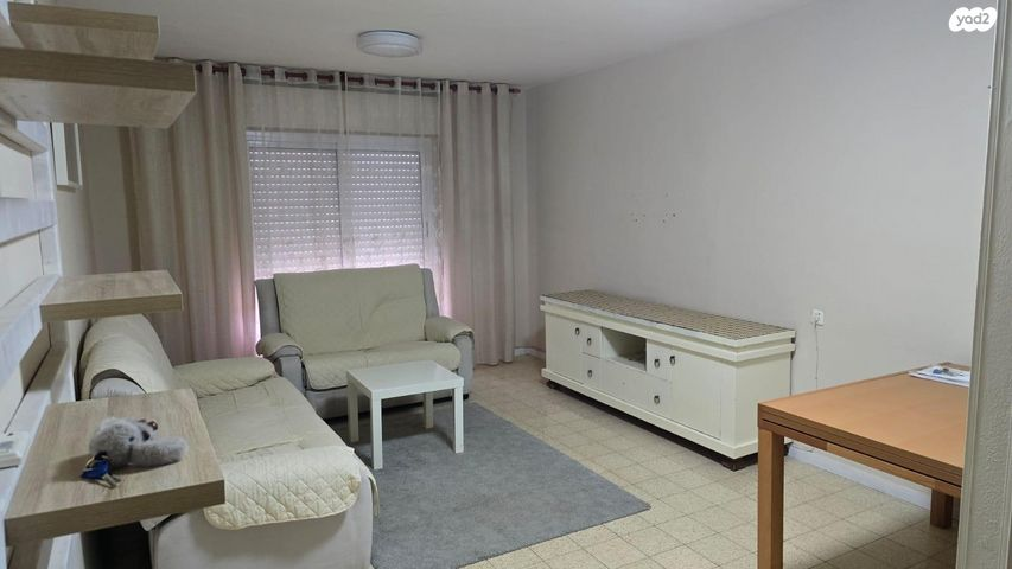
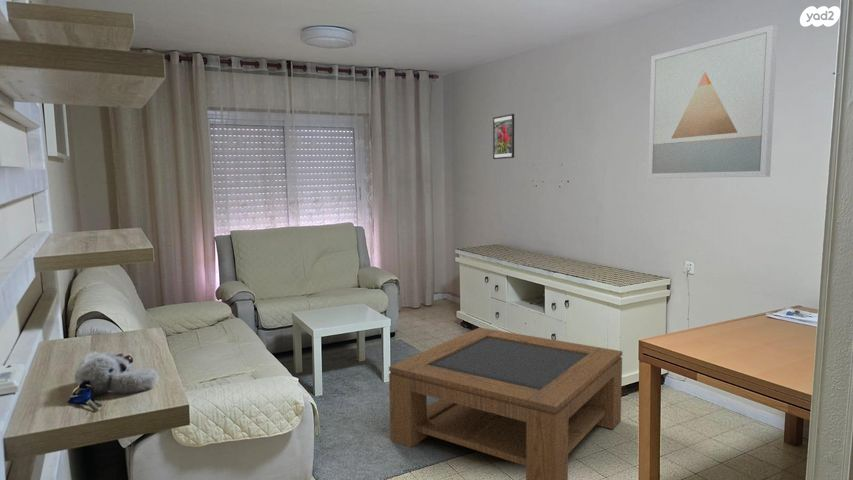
+ wall art (705, 110)
+ coffee table (509, 394)
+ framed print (503, 137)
